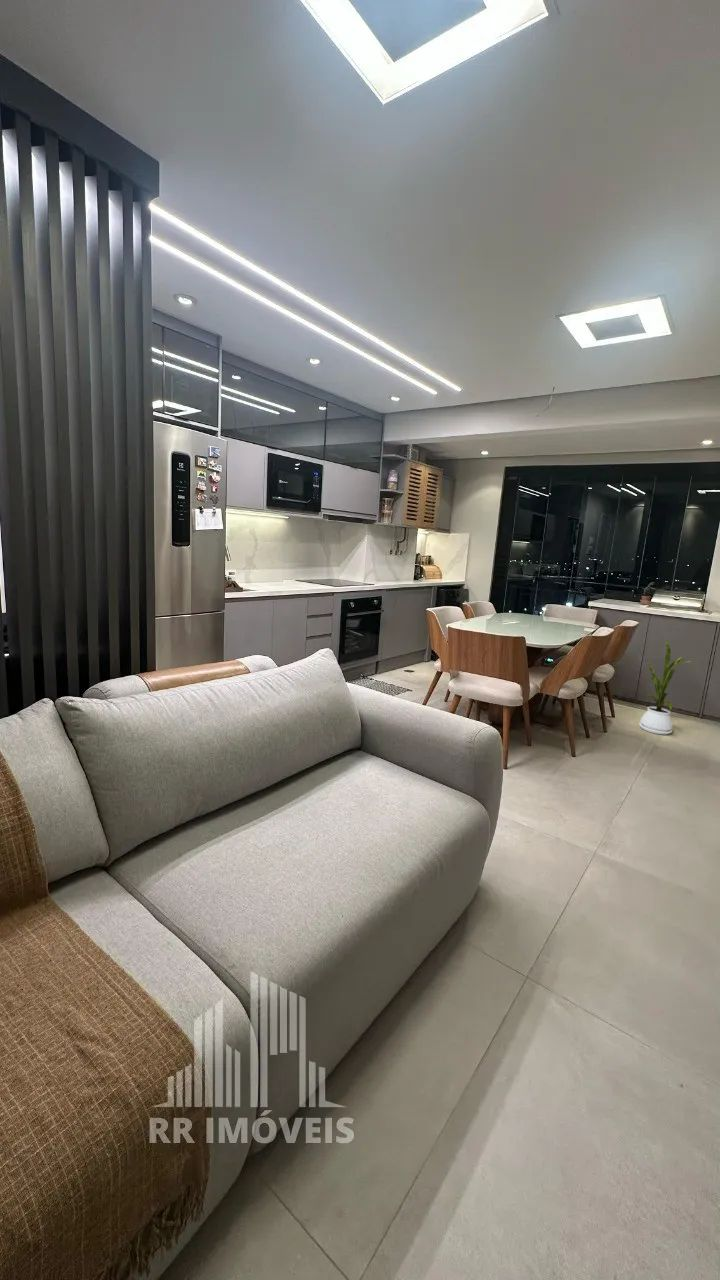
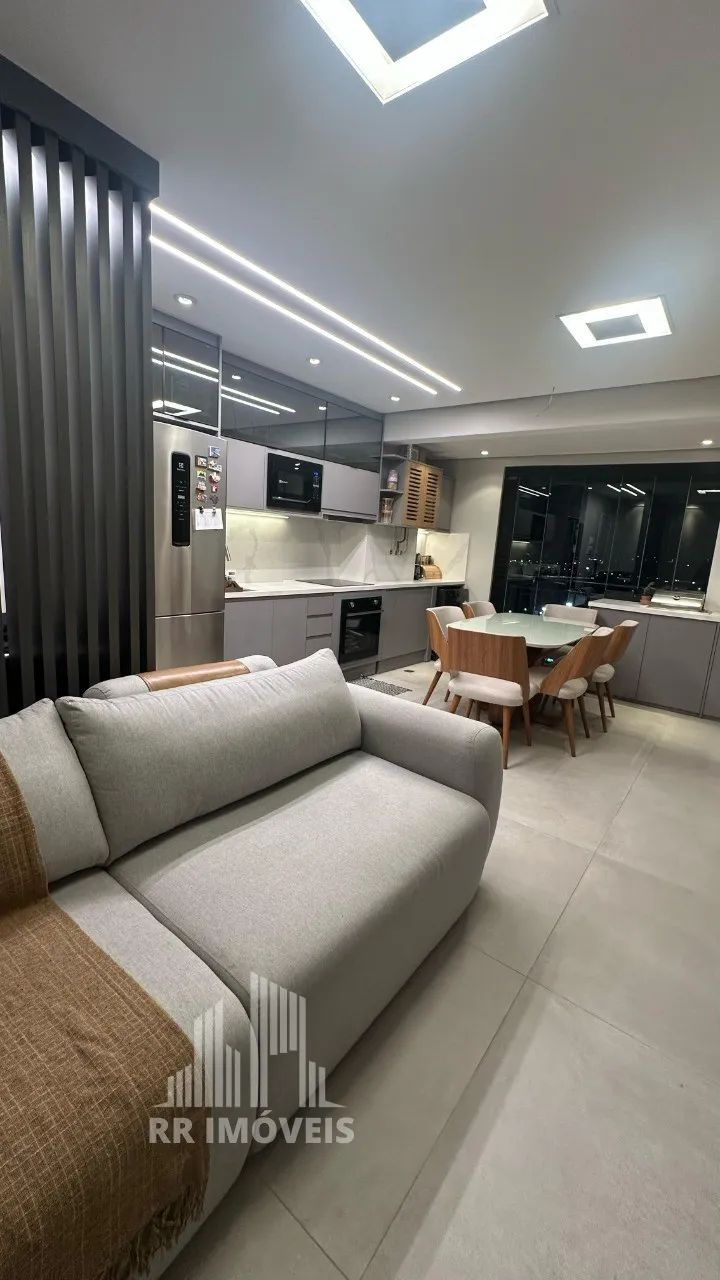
- house plant (663, 687)
